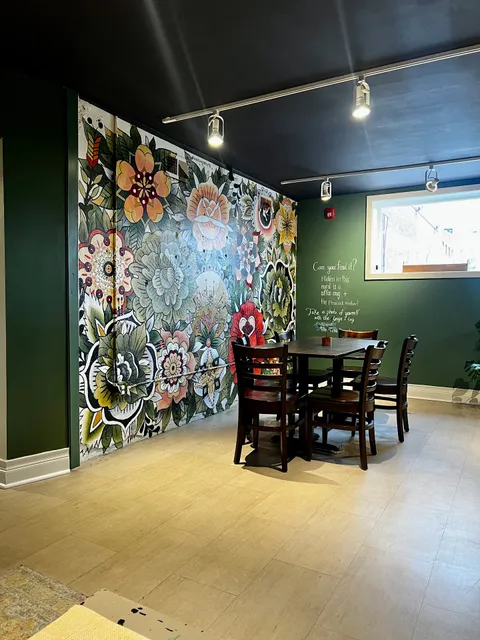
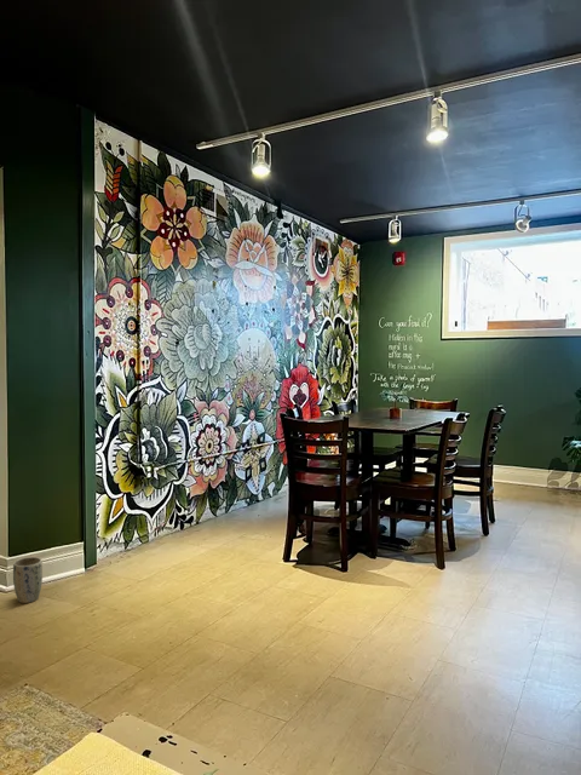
+ plant pot (28, 580)
